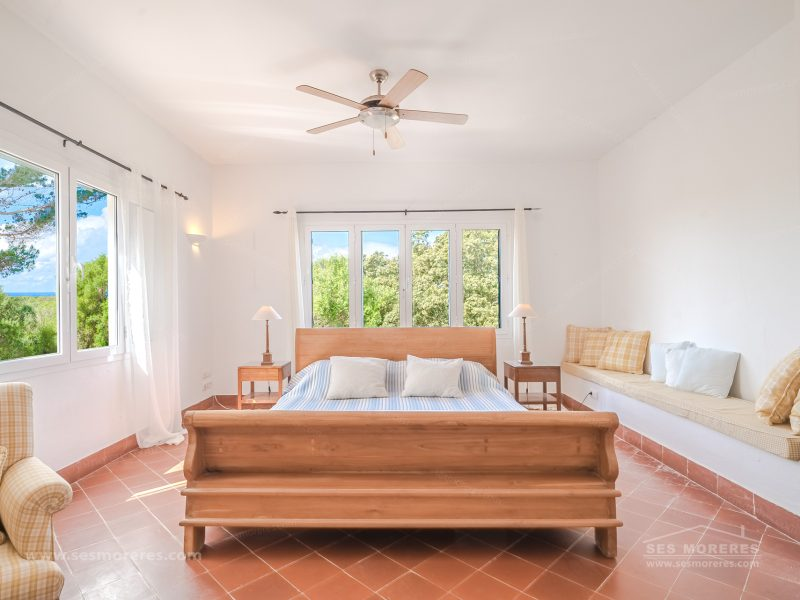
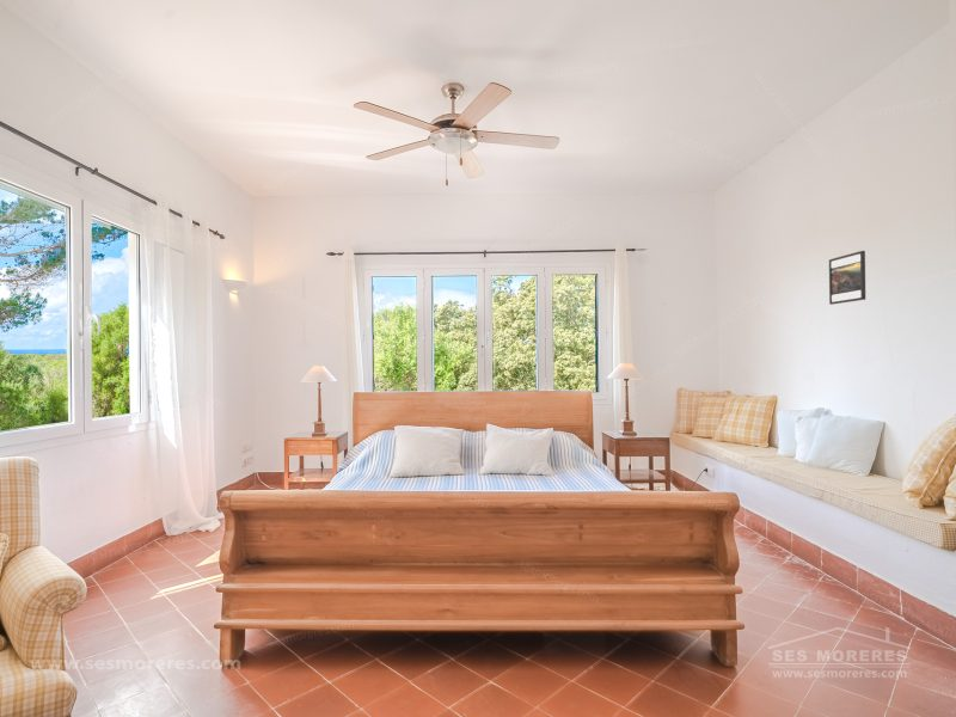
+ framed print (846, 278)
